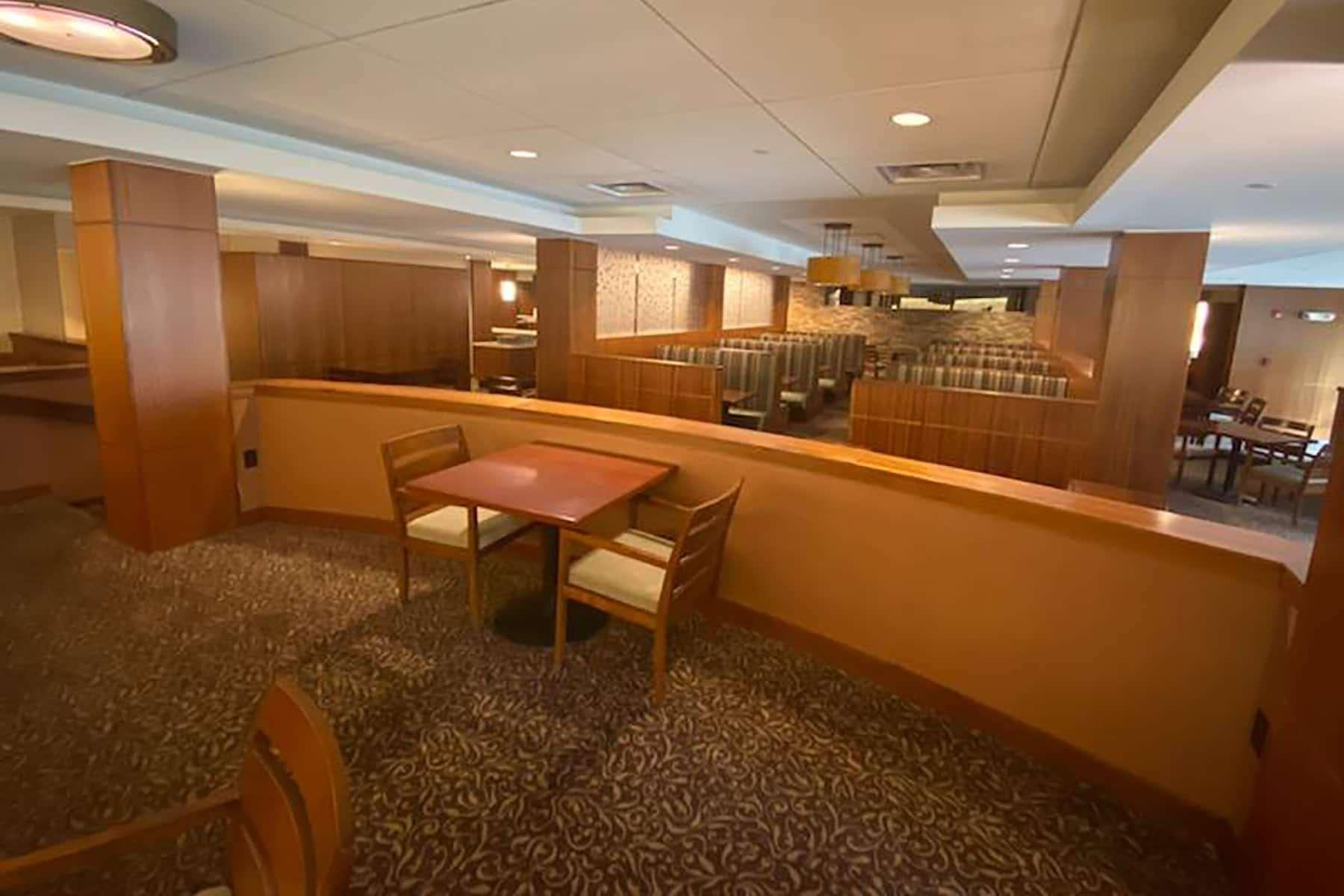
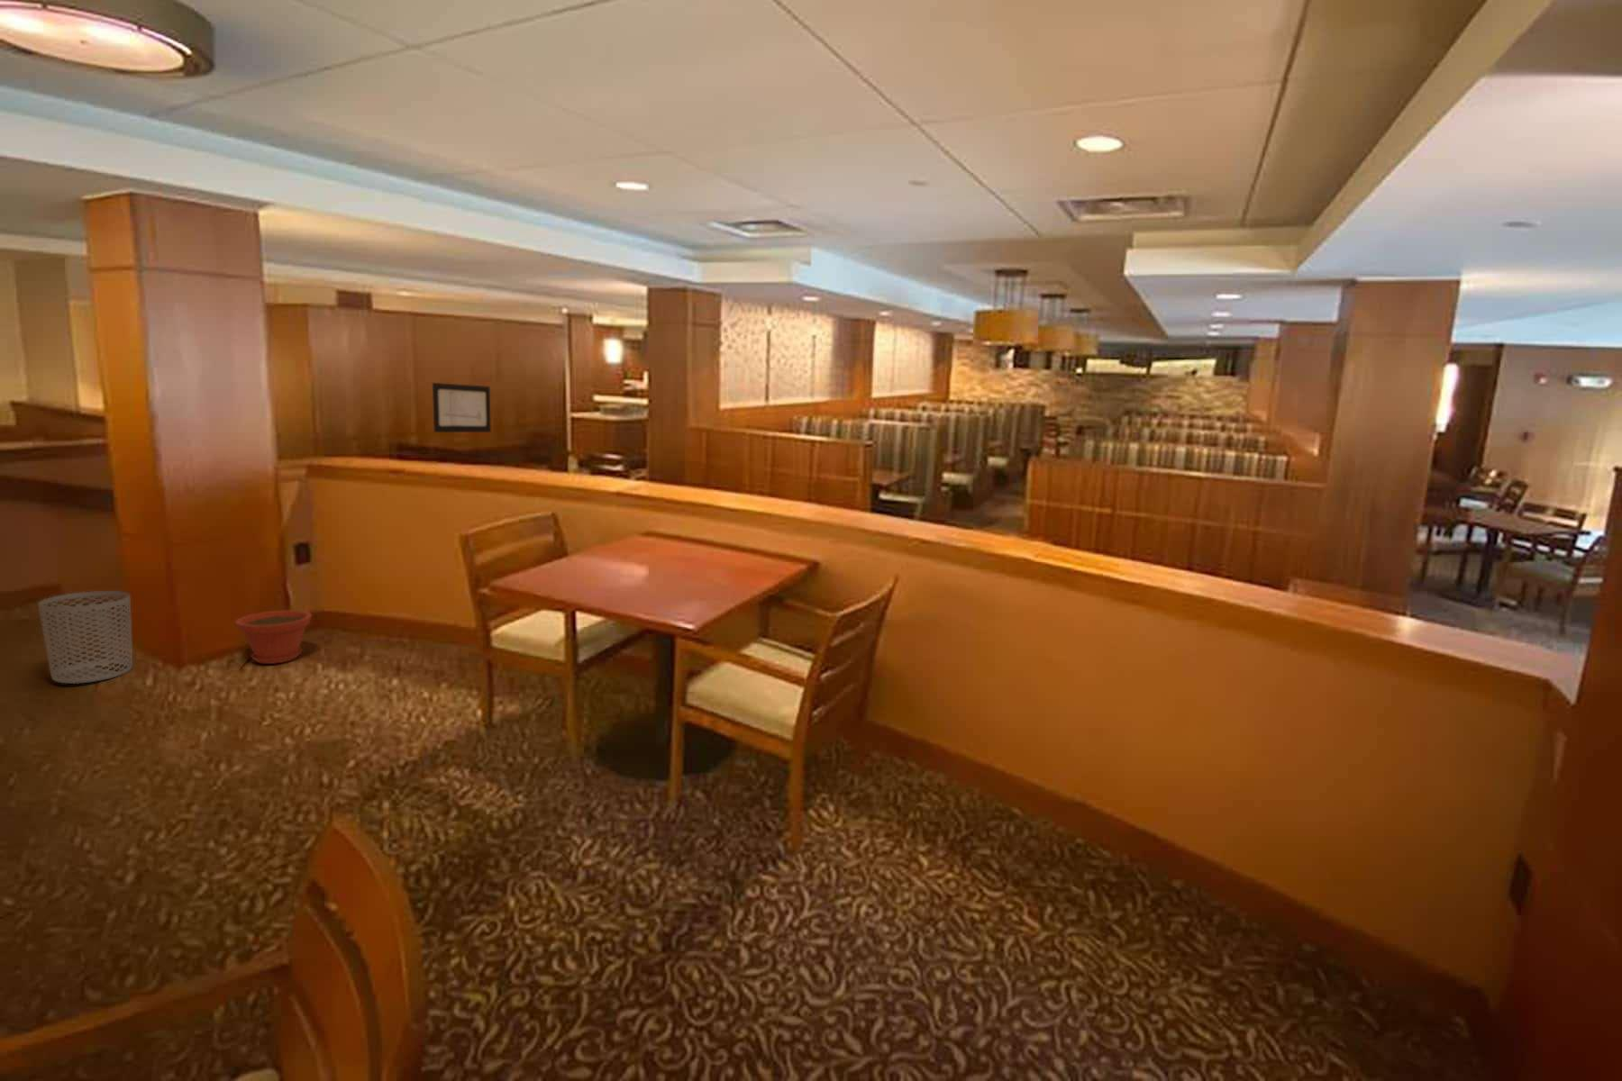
+ waste bin (89, 636)
+ wall art (462, 408)
+ plant pot (275, 638)
